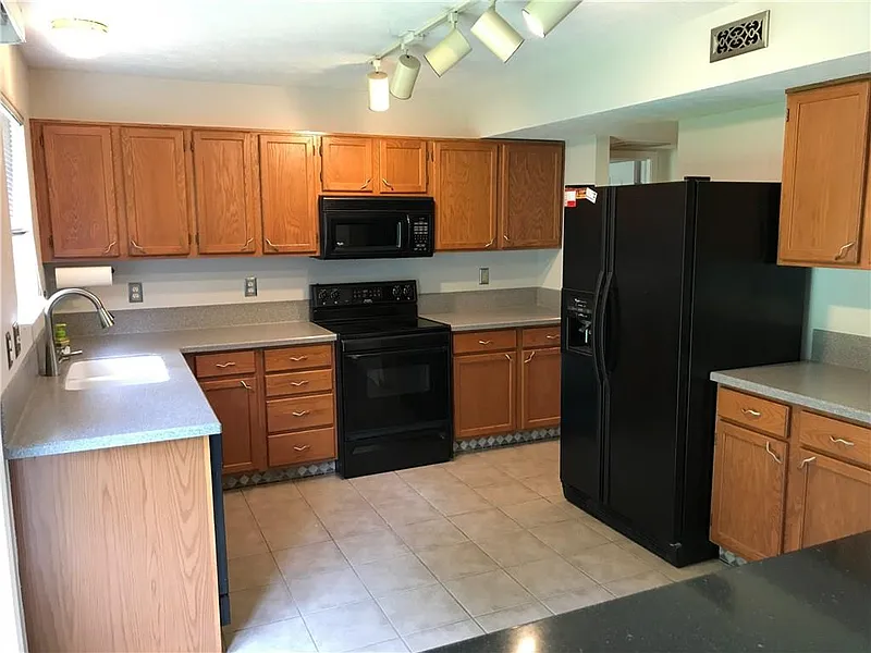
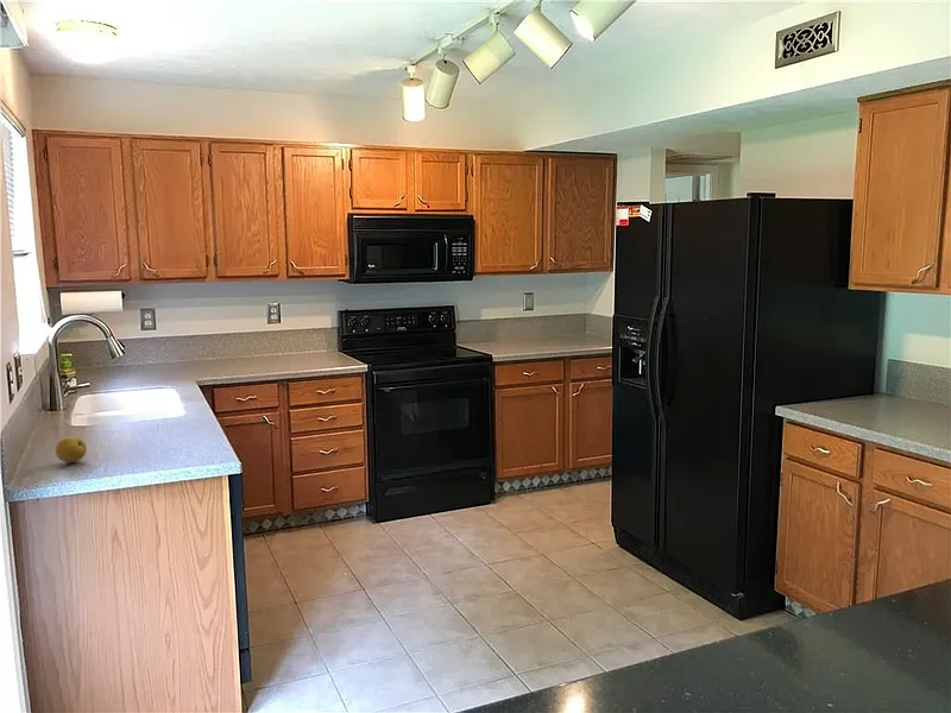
+ fruit (70, 449)
